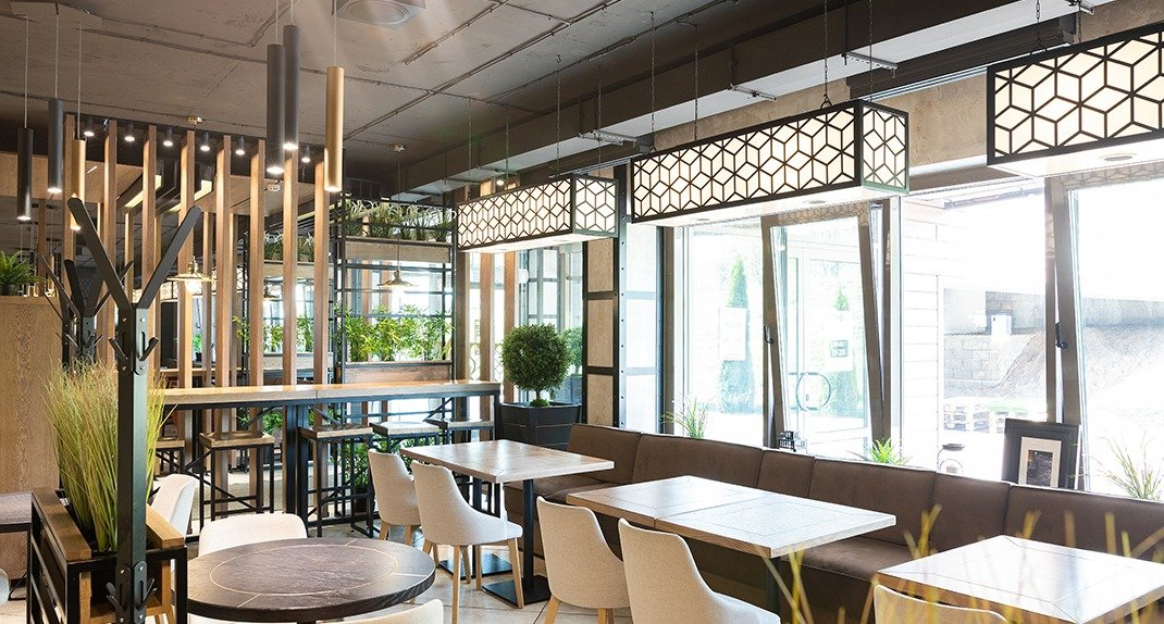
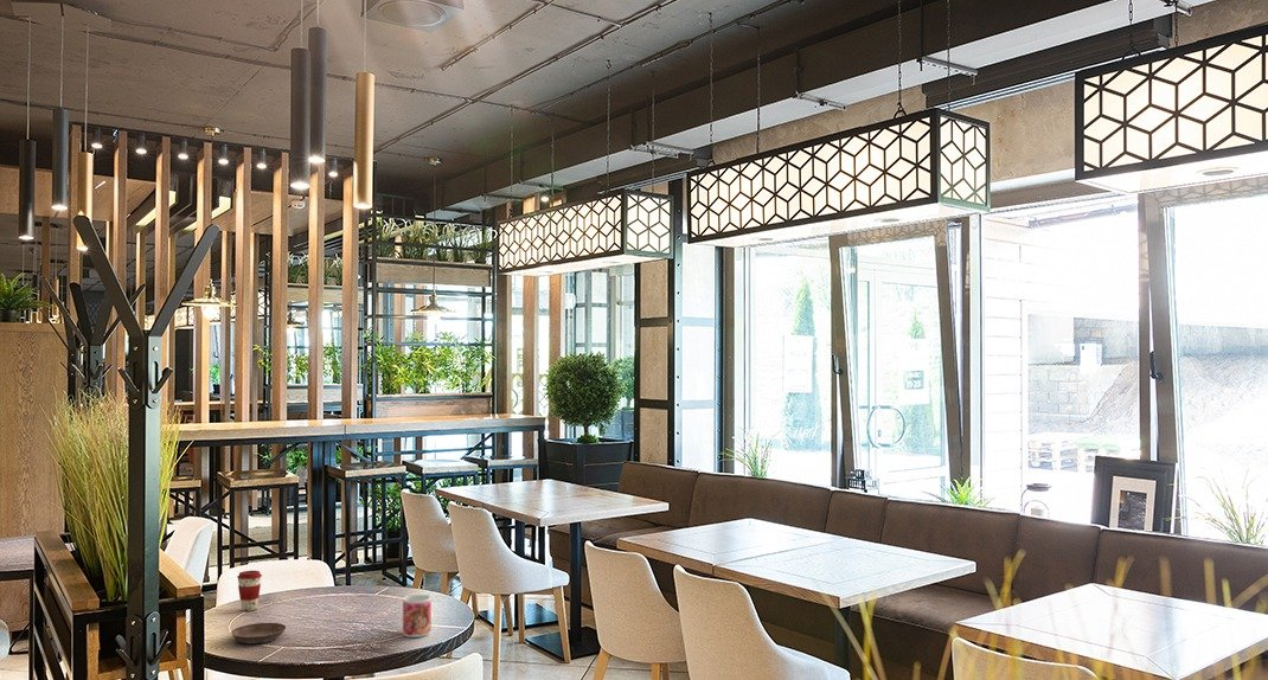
+ coffee cup (249, 590)
+ mug (416, 614)
+ saucer (258, 634)
